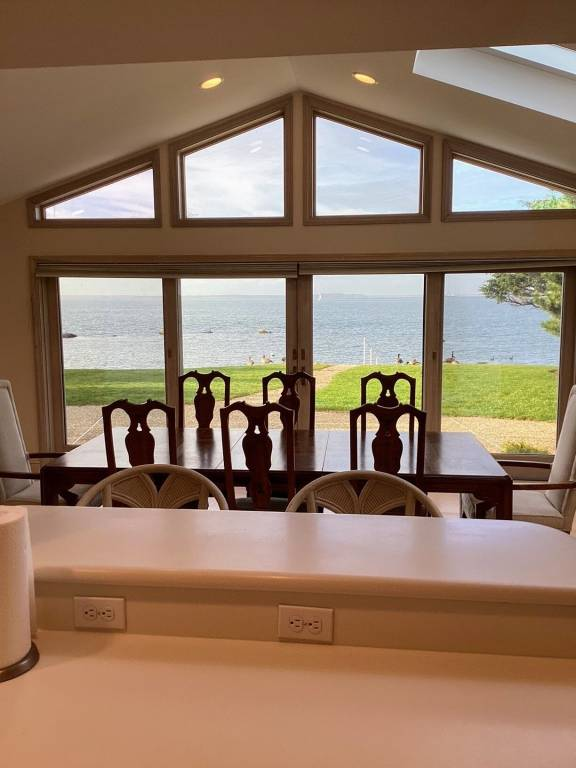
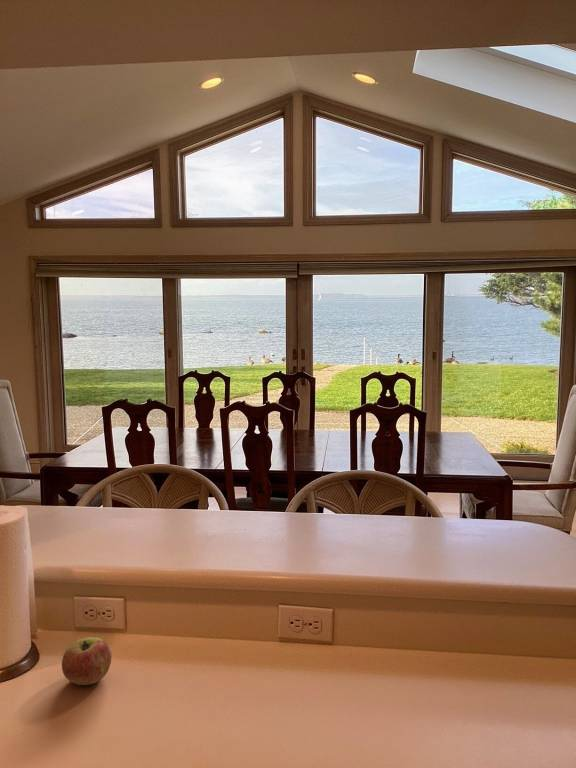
+ apple (86, 659)
